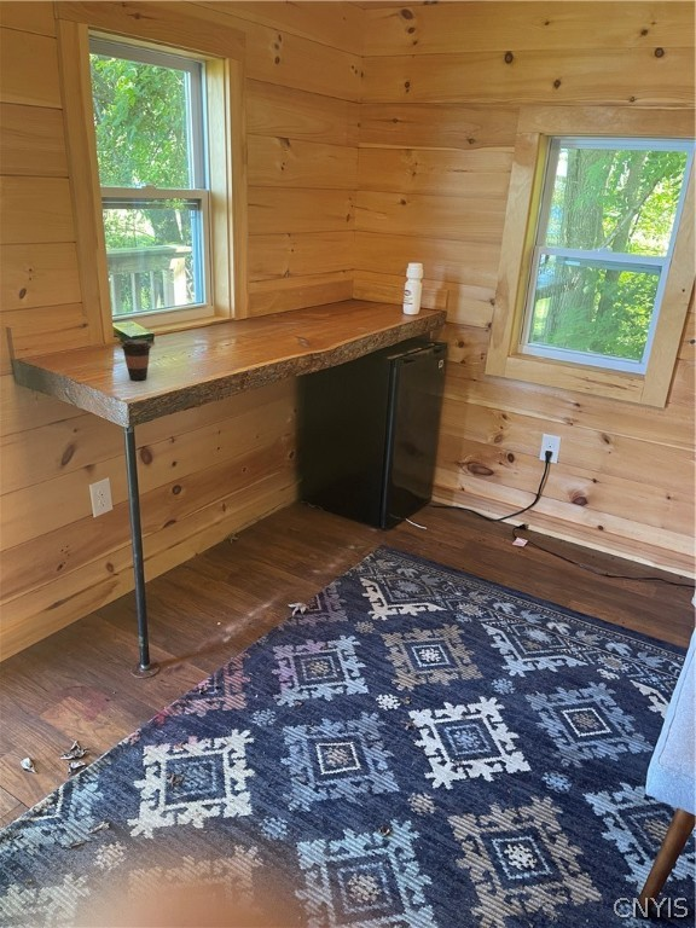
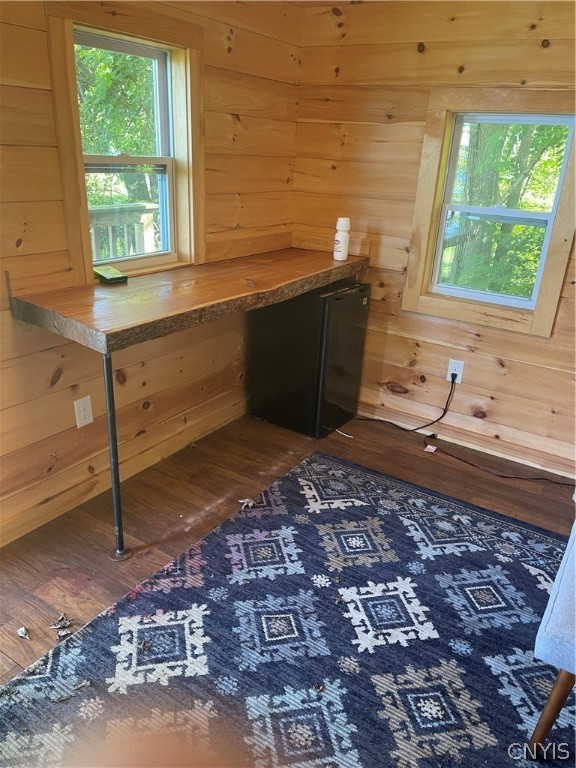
- coffee cup (137, 360)
